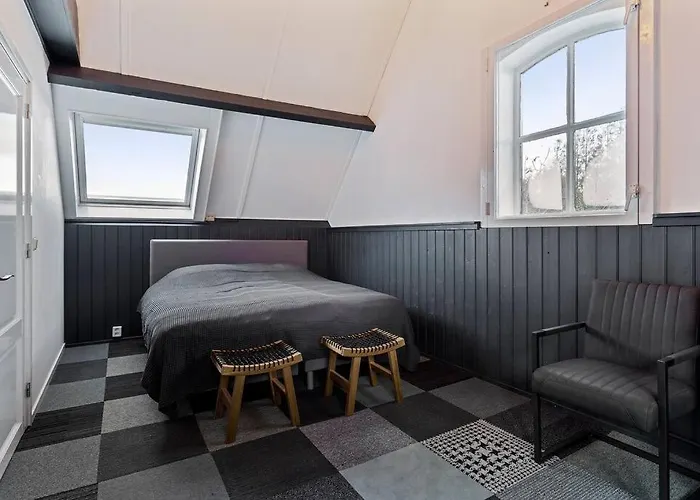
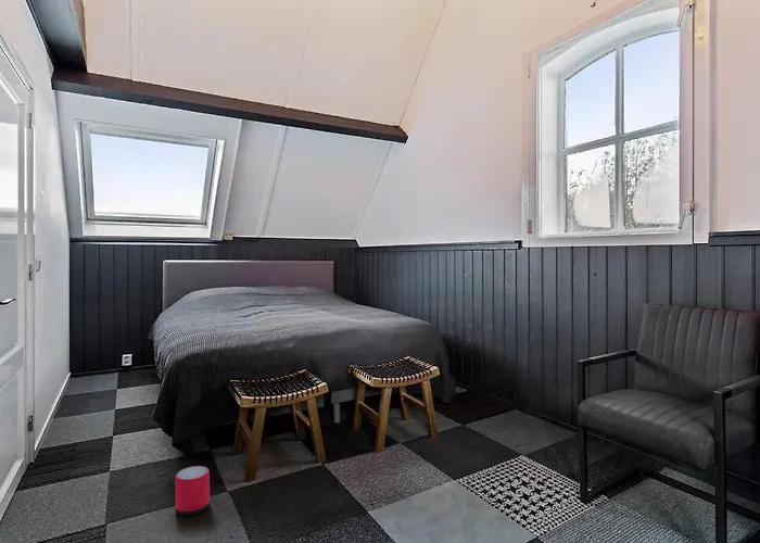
+ speaker (192, 490)
